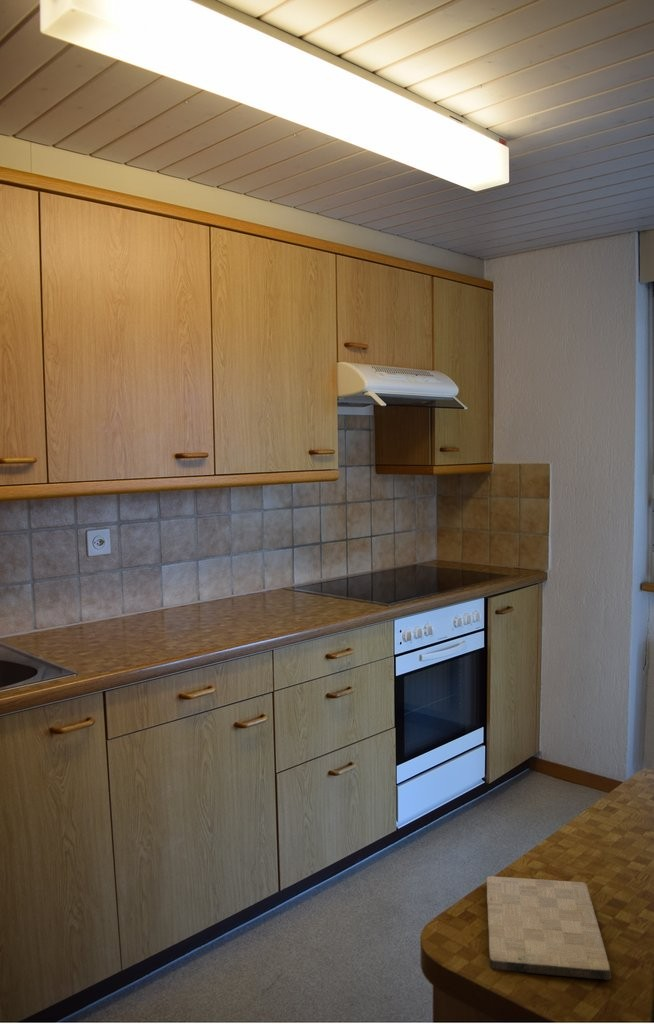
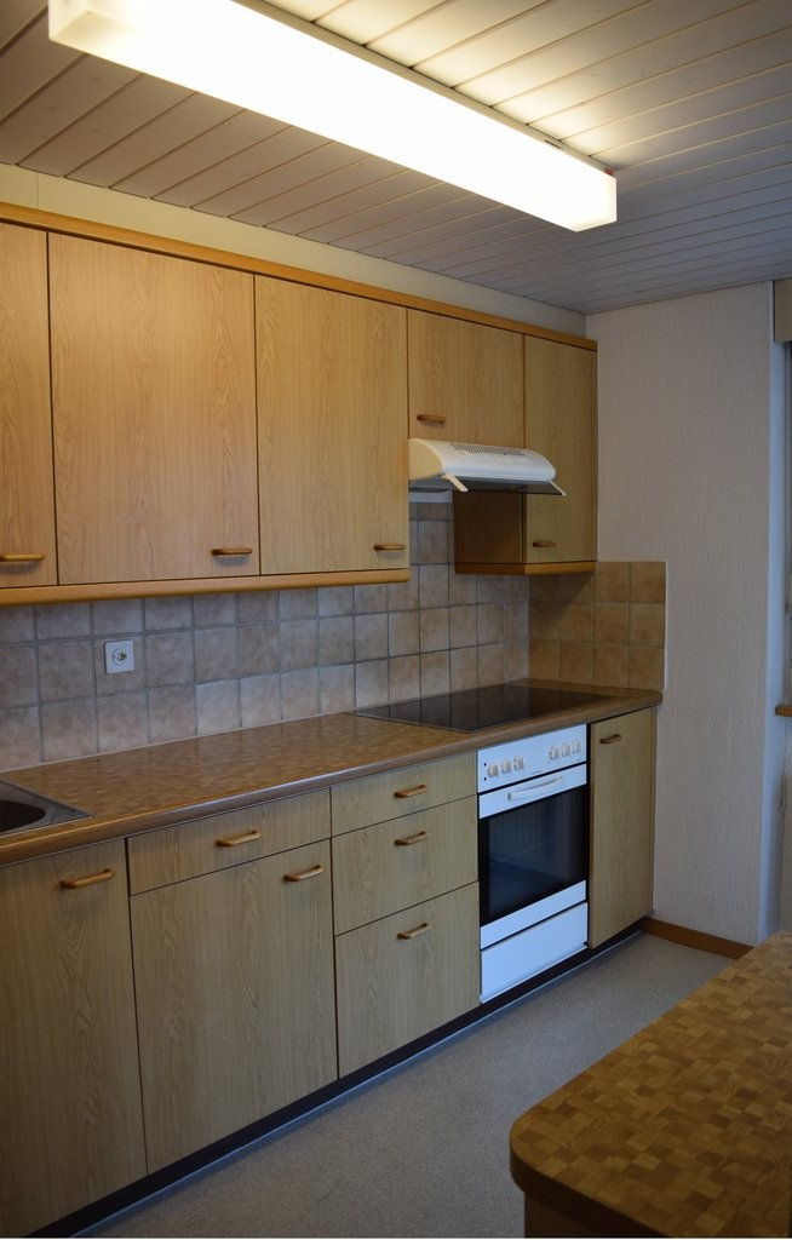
- cutting board (542, 922)
